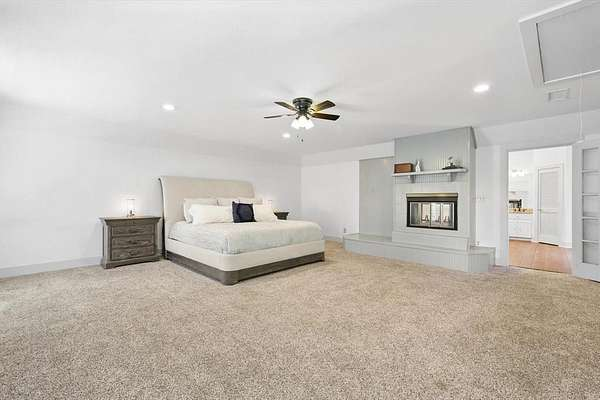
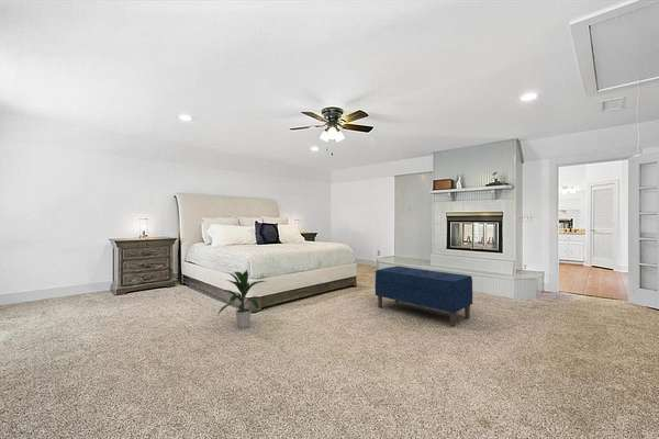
+ indoor plant (241, 297)
+ bench (421, 292)
